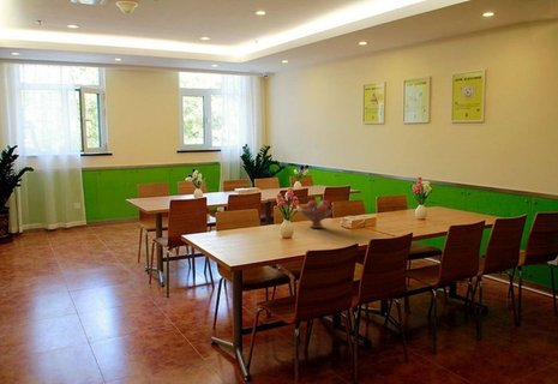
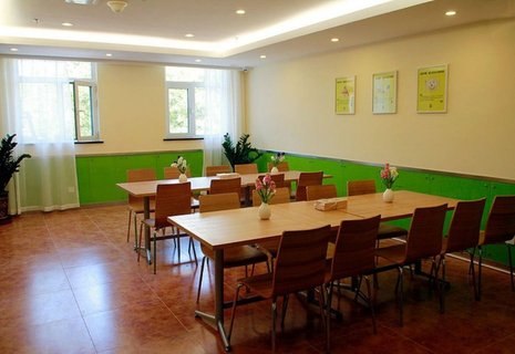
- fruit bowl (316, 214)
